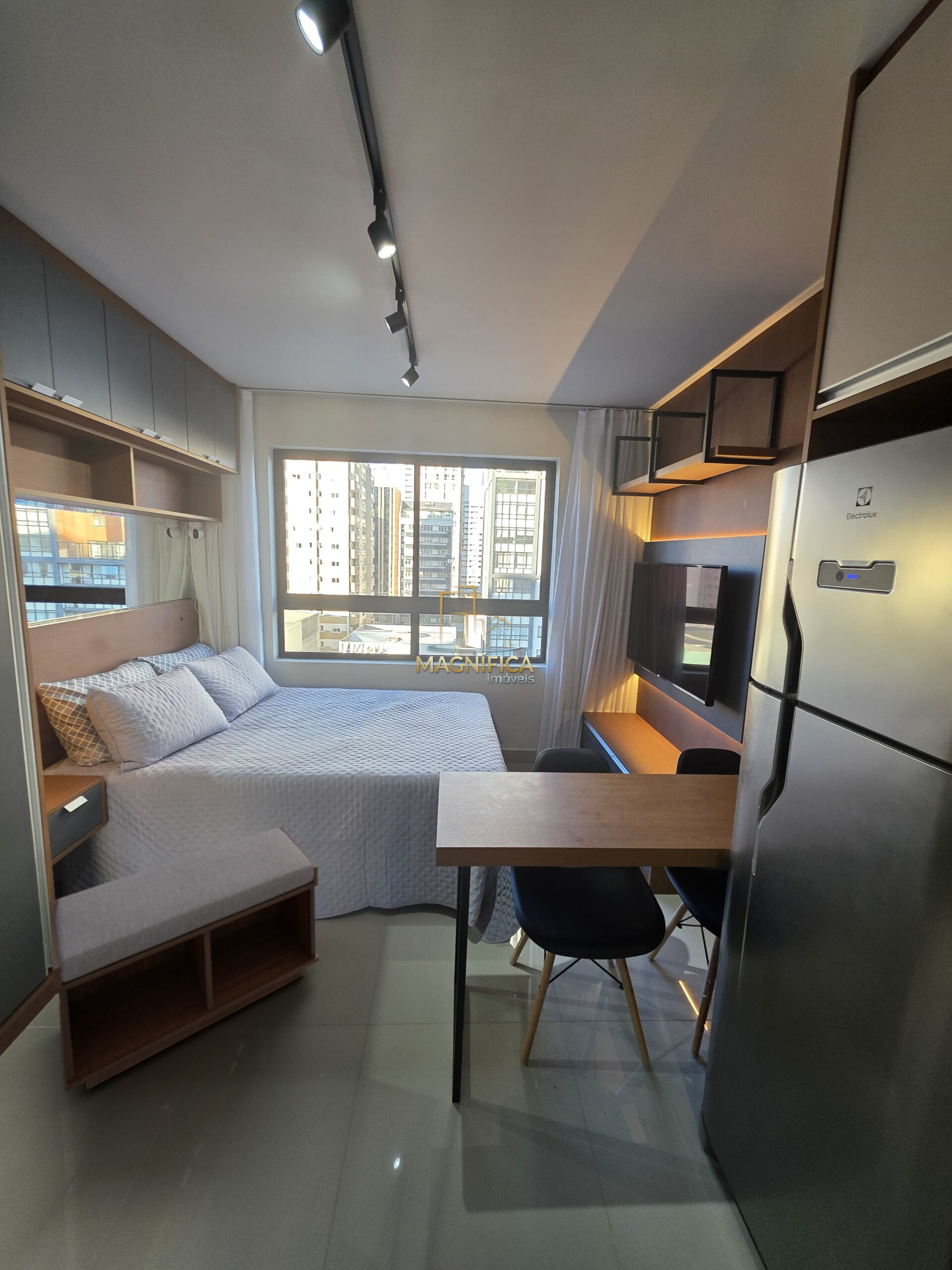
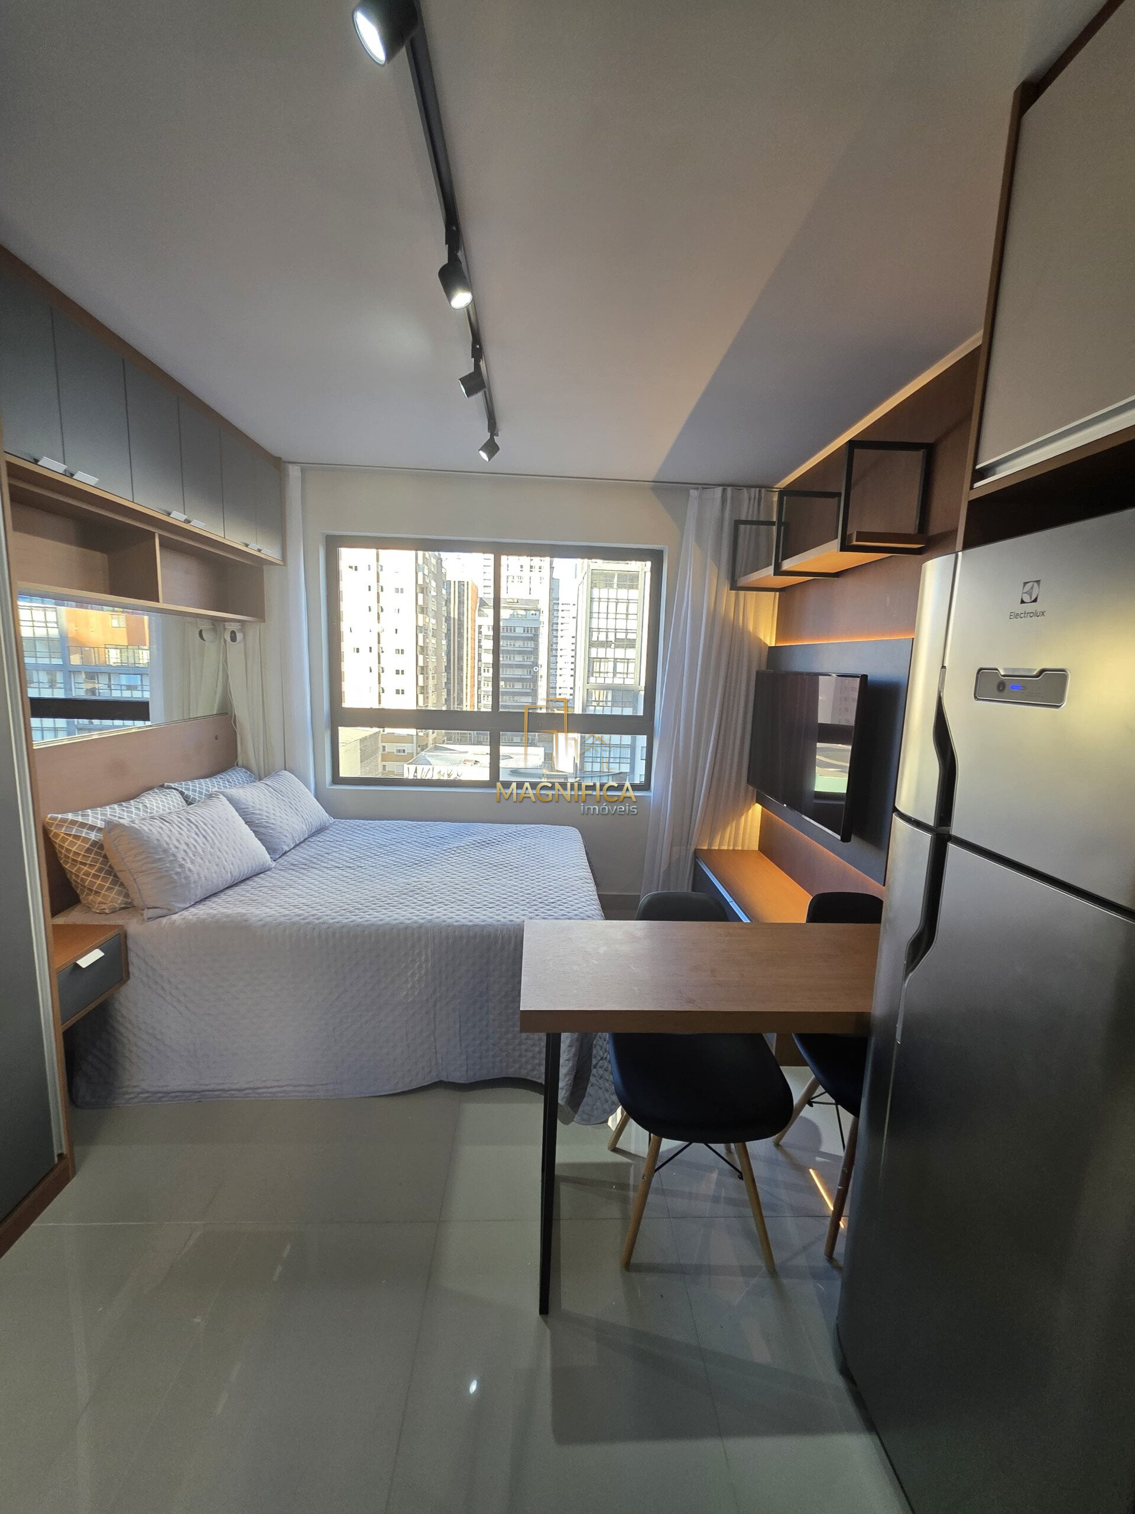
- bench (195, 937)
